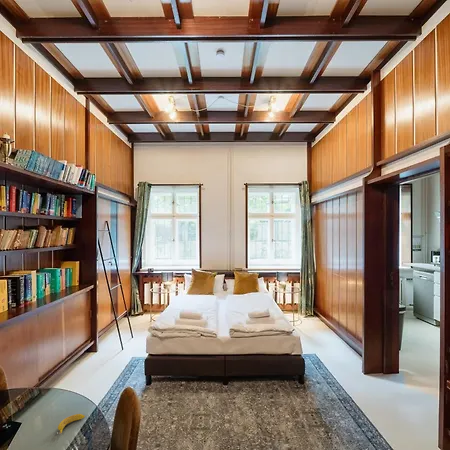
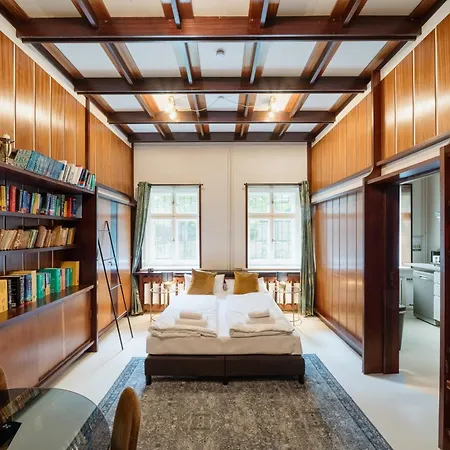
- banana (69, 422)
